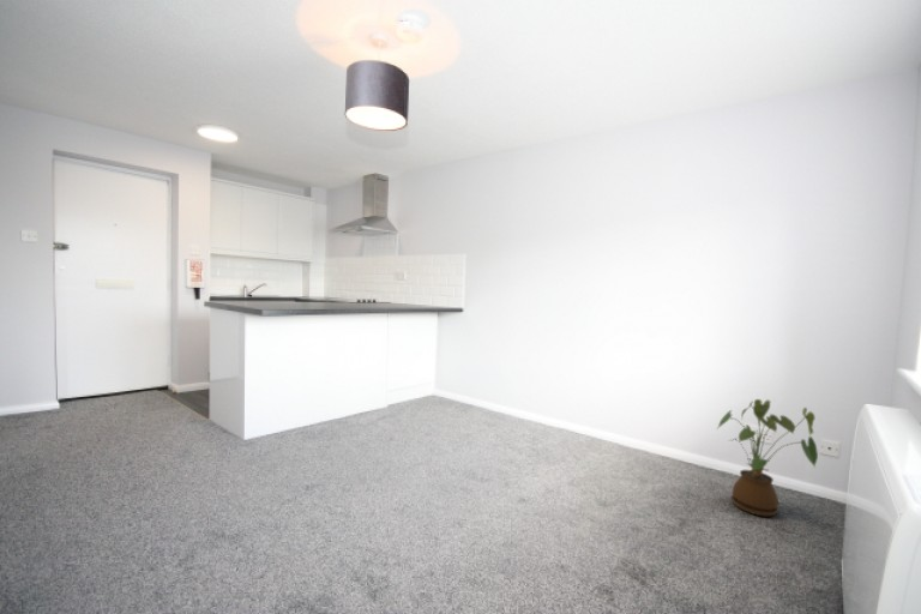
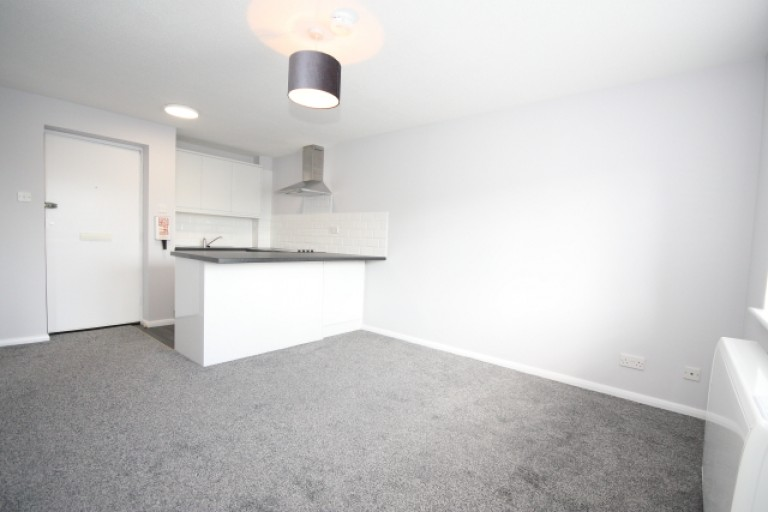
- house plant (768, 459)
